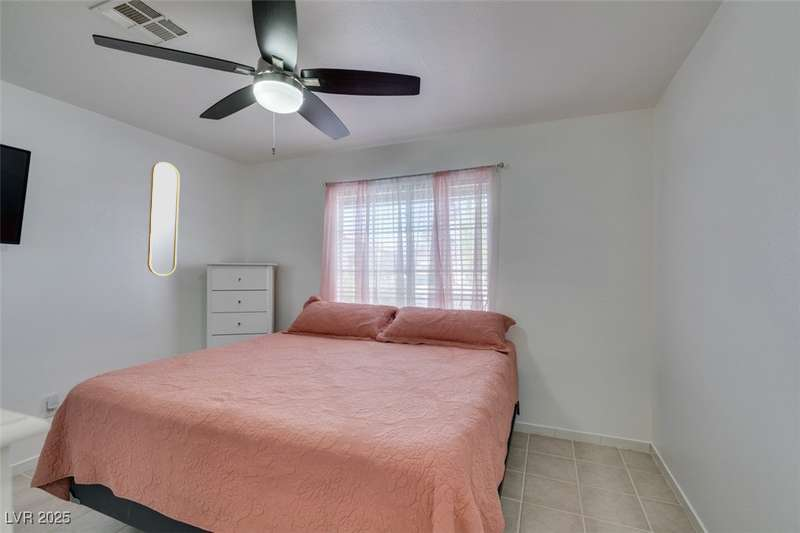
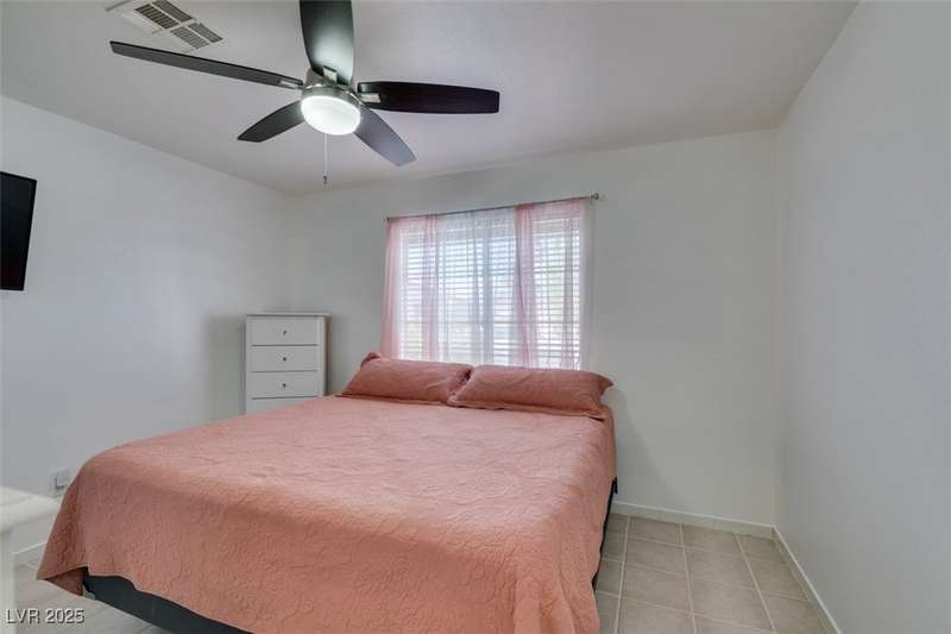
- home mirror (164, 218)
